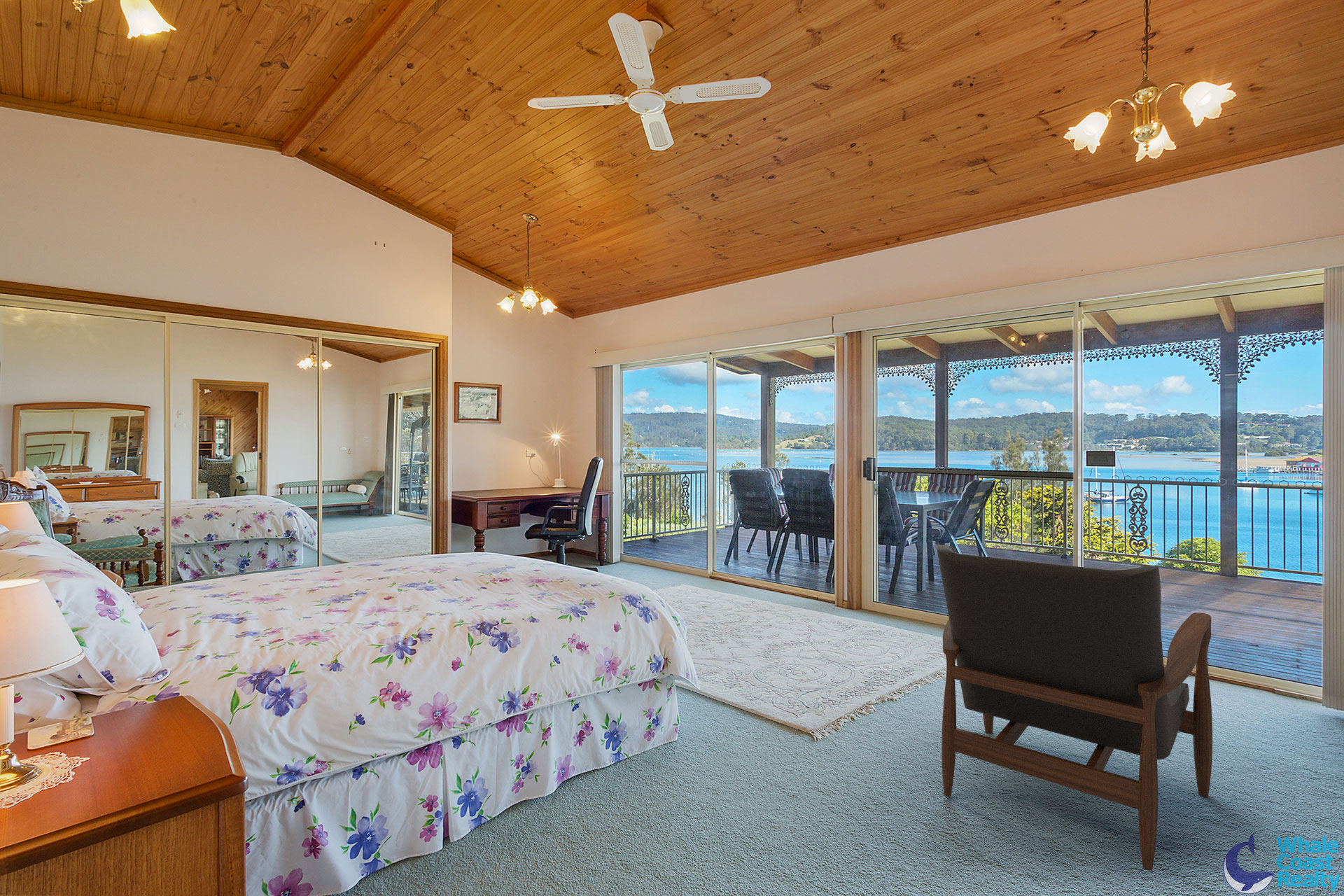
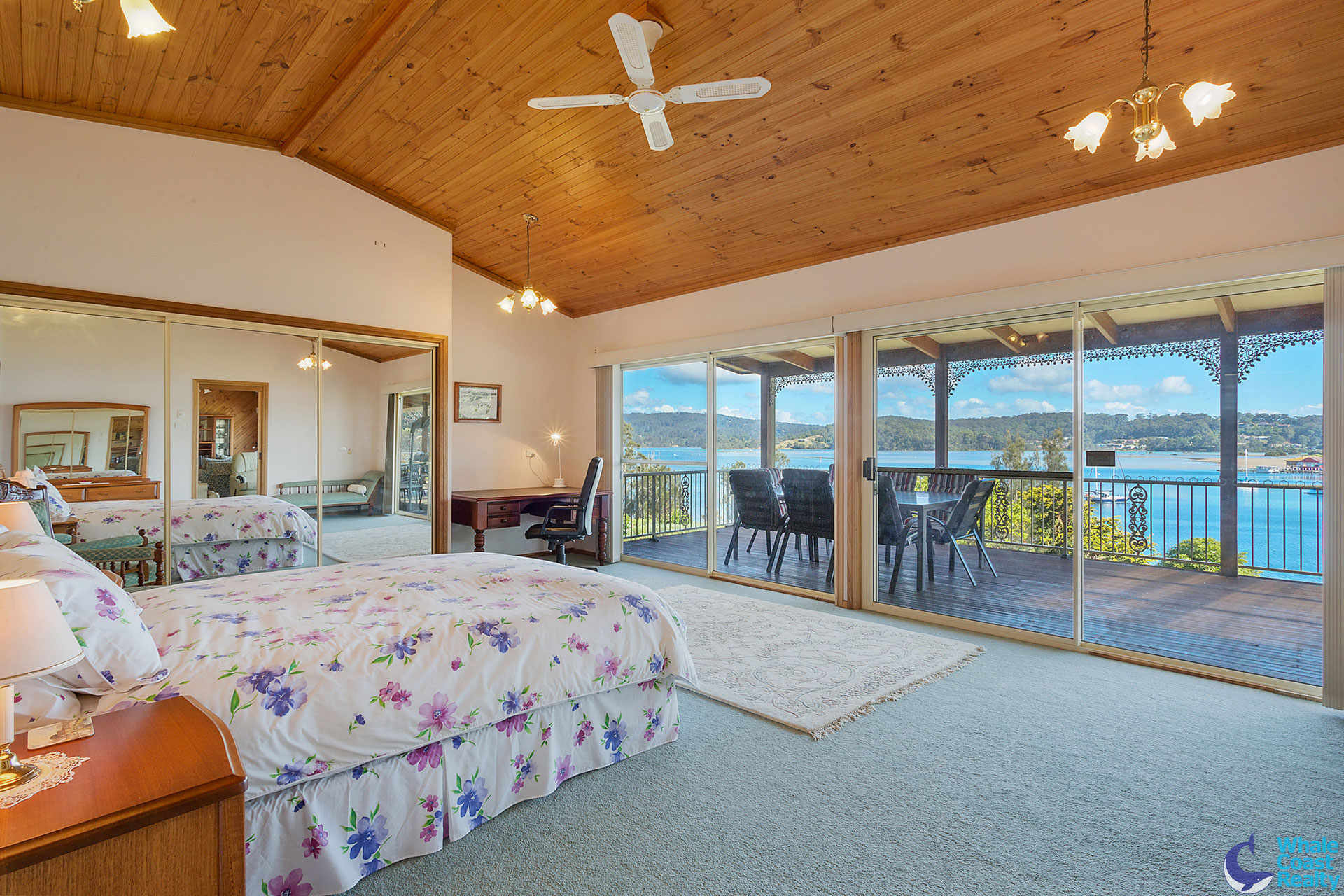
- armchair (1063, 669)
